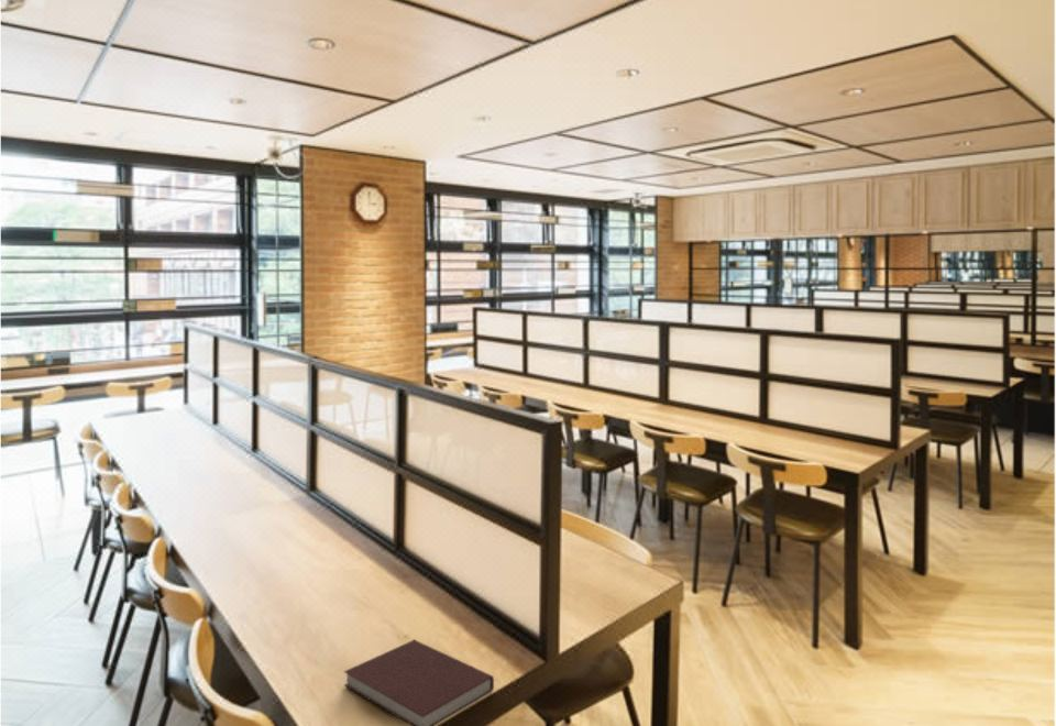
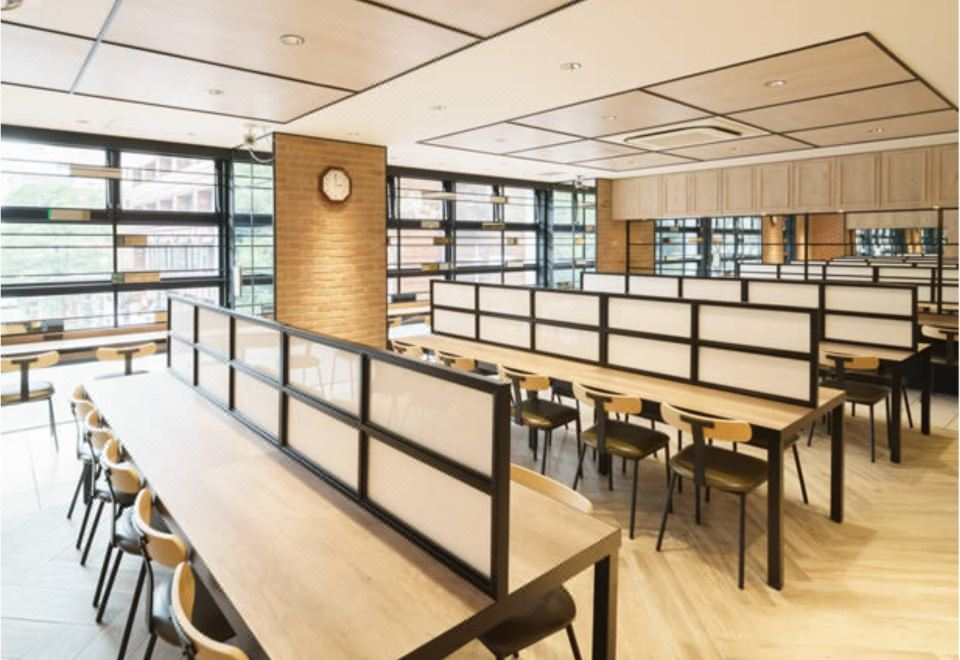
- notebook (418, 680)
